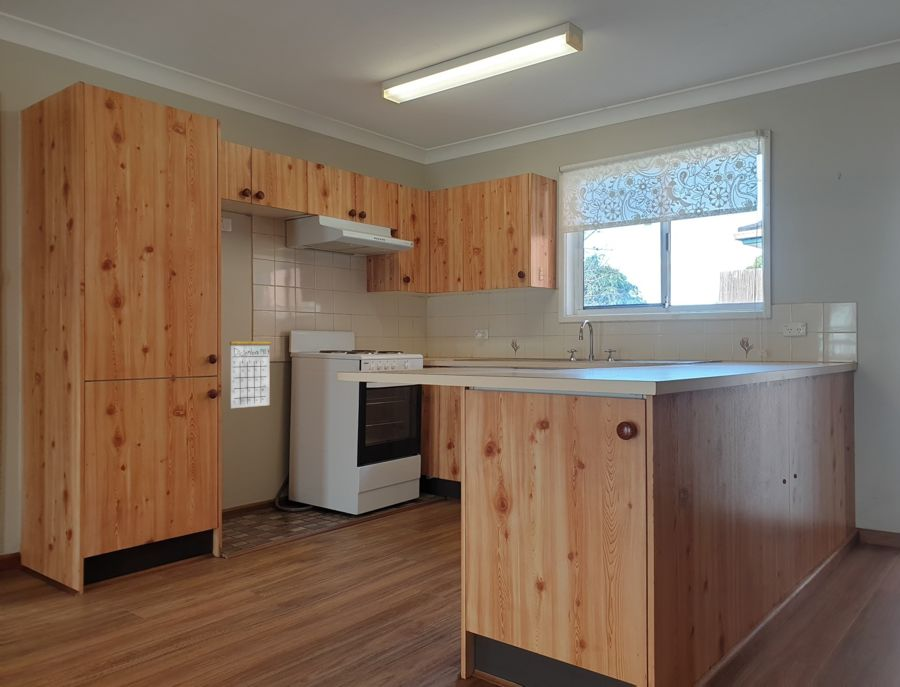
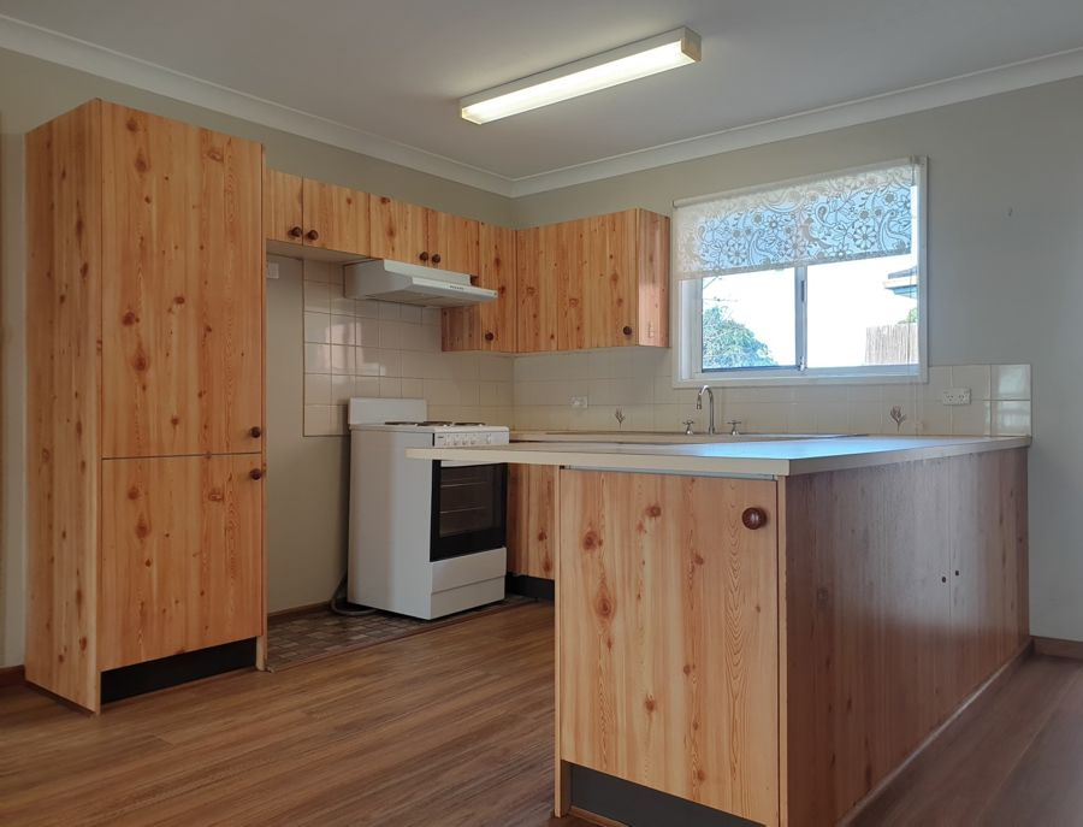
- calendar (250, 366)
